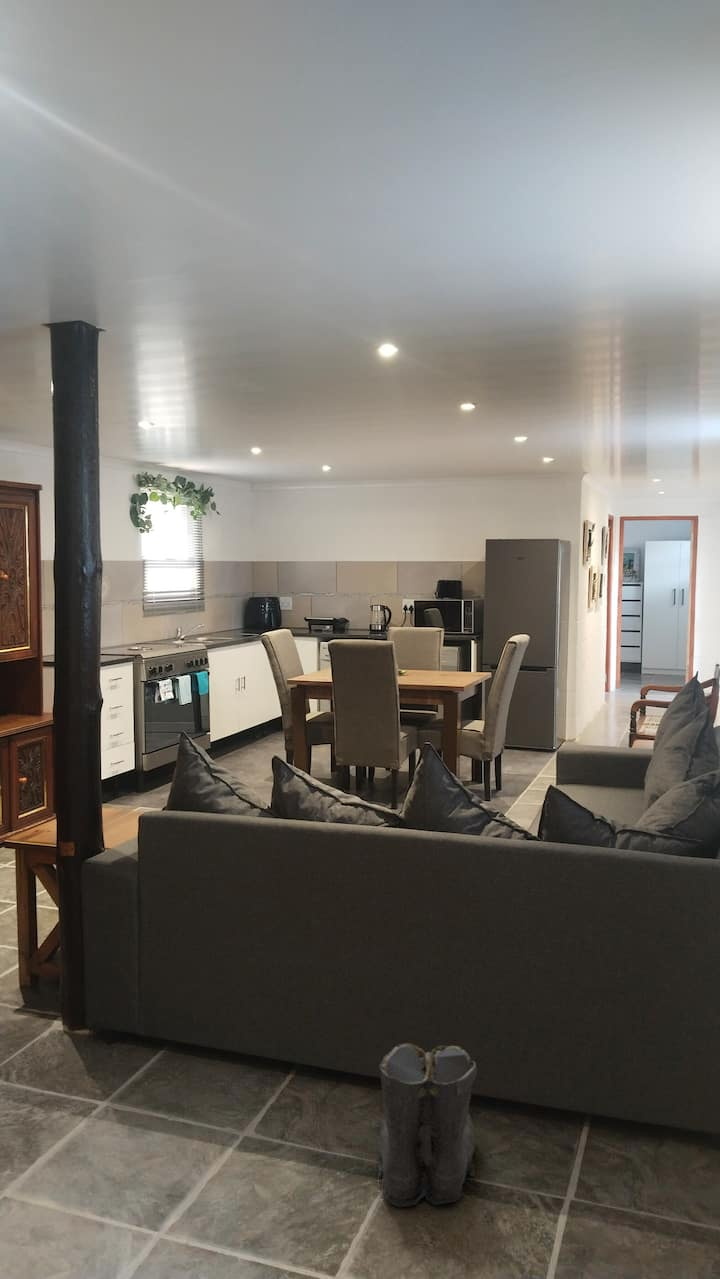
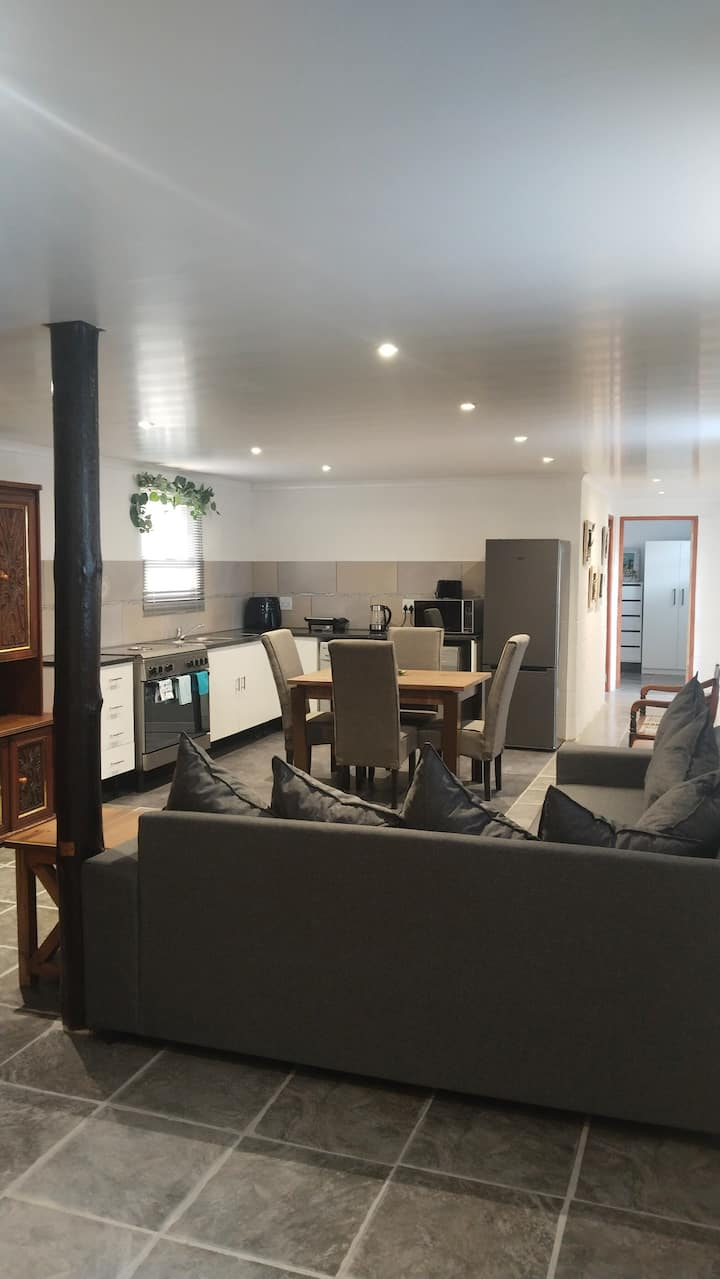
- boots (427, 1104)
